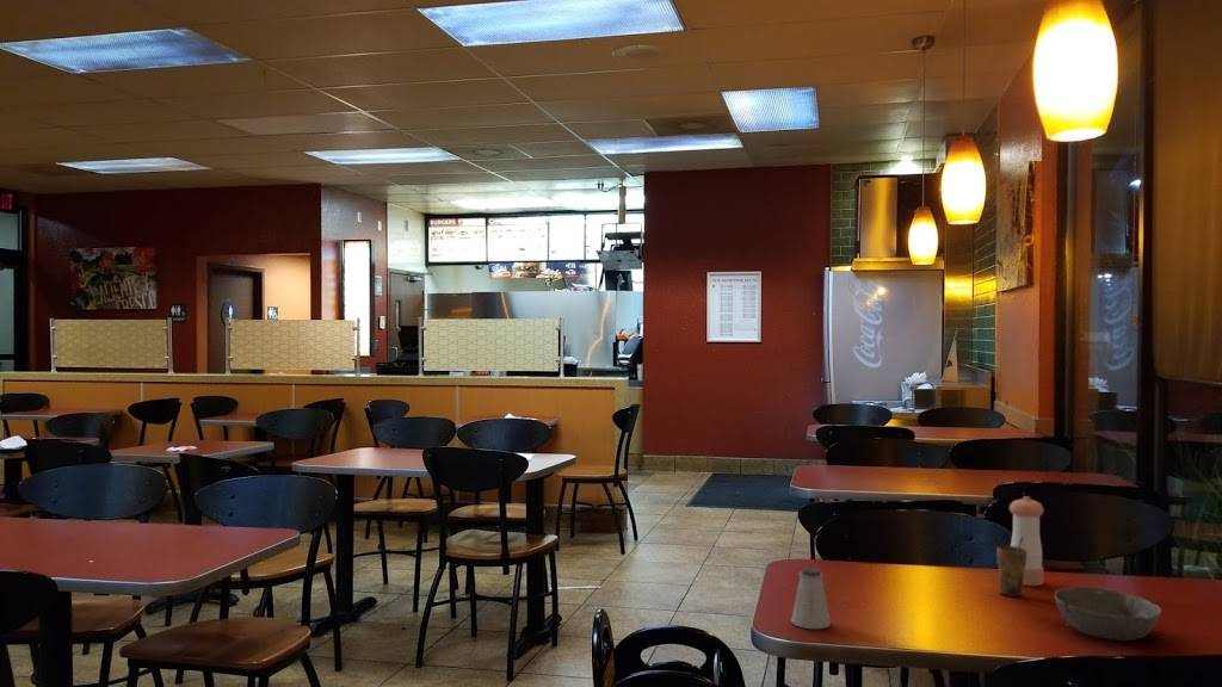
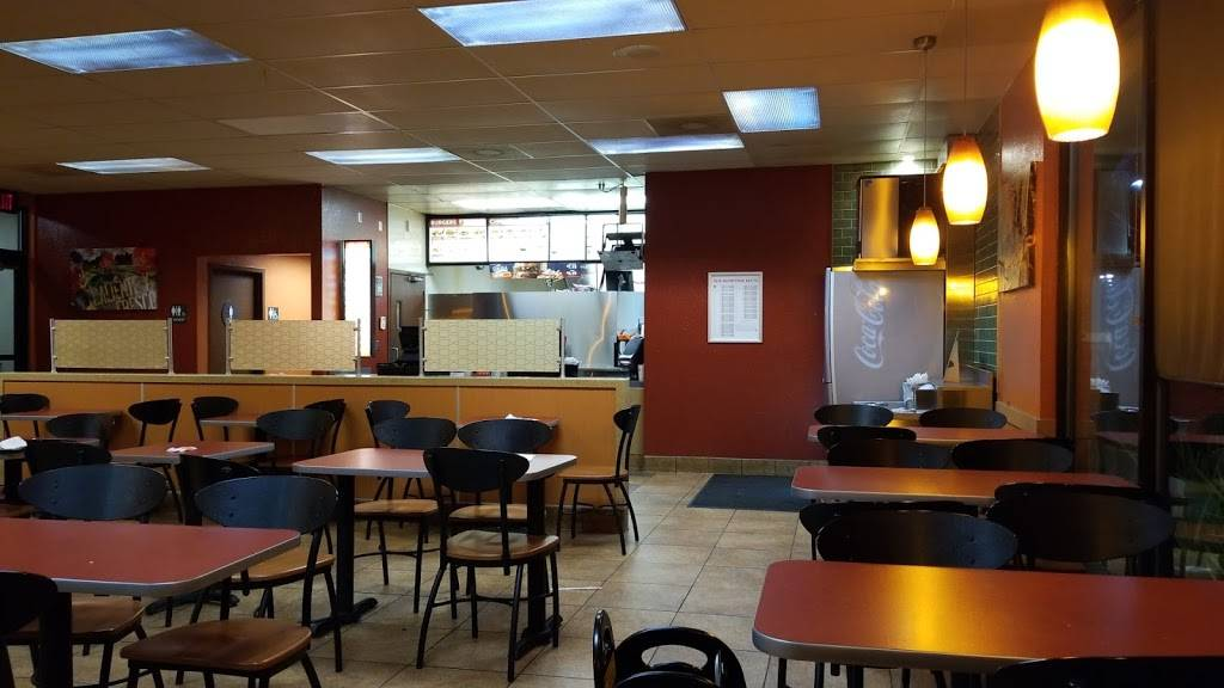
- bowl (1105, 614)
- saltshaker (810, 596)
- pepper shaker (1025, 539)
- cup (1011, 565)
